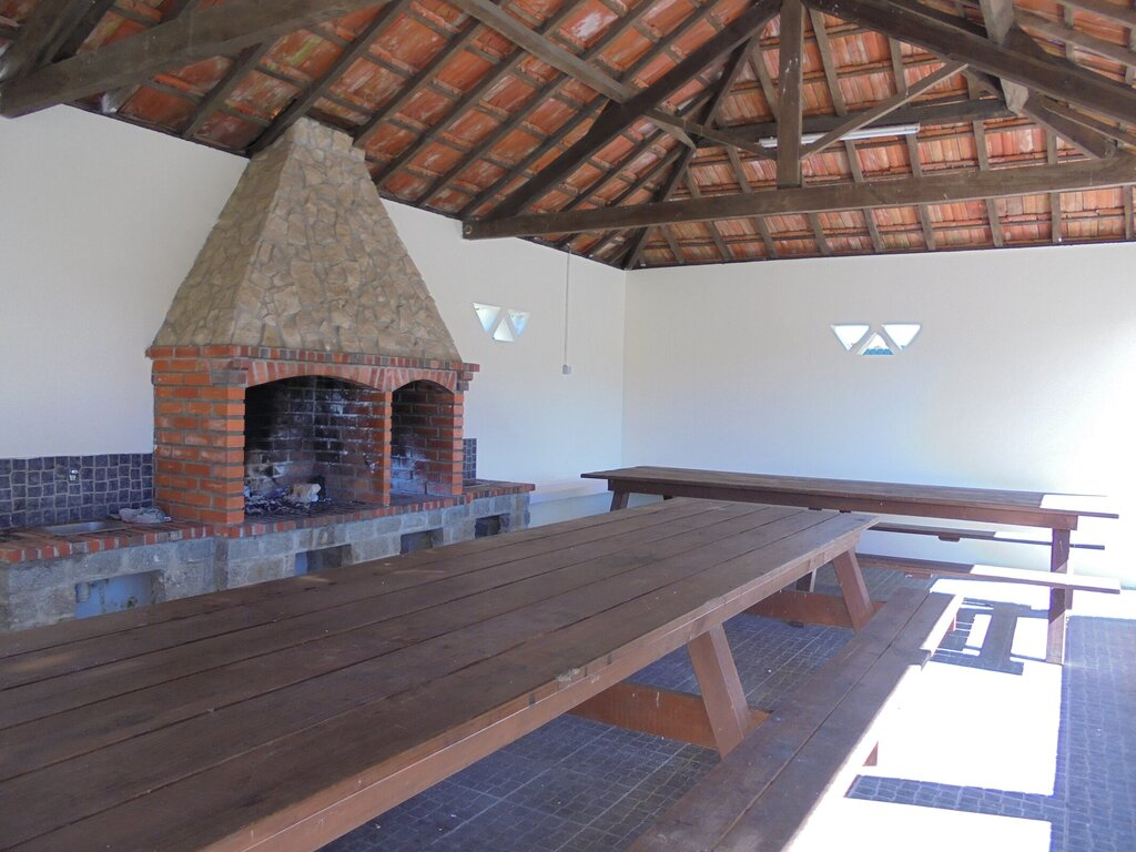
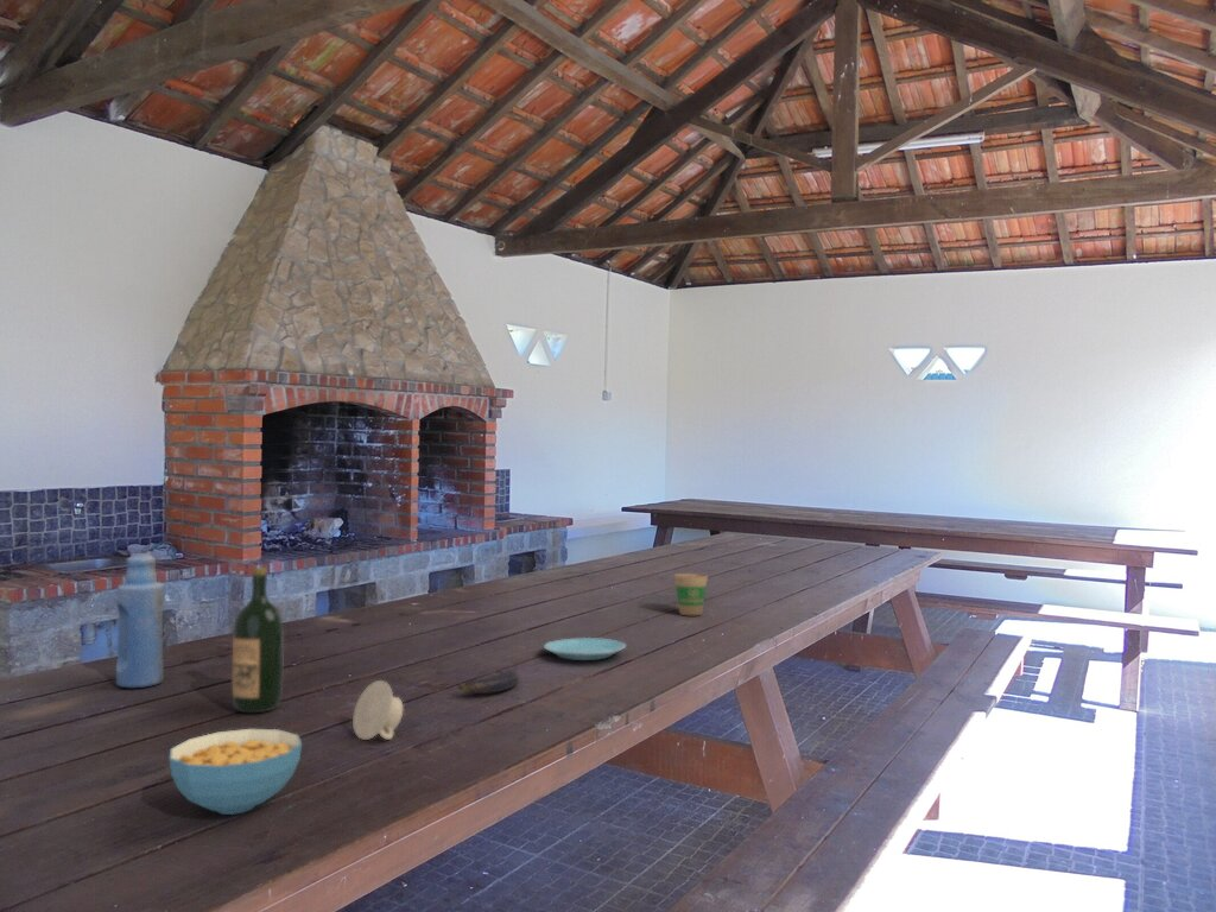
+ banana (494, 680)
+ bottle (140, 618)
+ plate (584, 650)
+ wine bottle (258, 638)
+ paper cup (690, 594)
+ cereal bowl (236, 777)
+ cup (375, 708)
